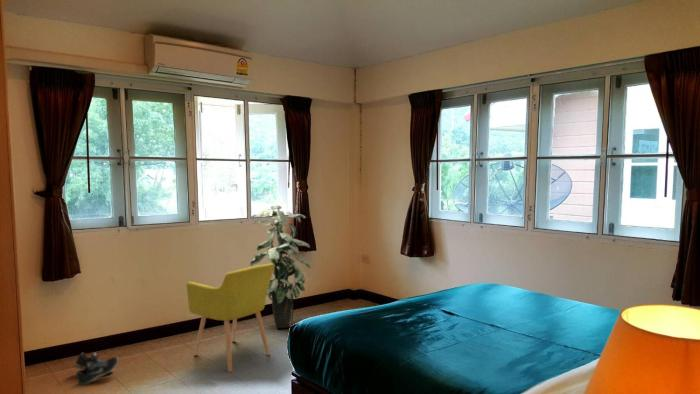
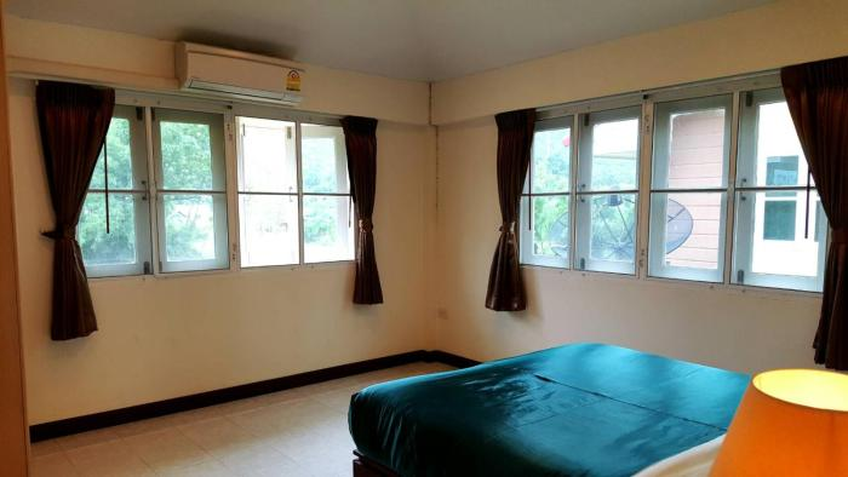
- chair (233, 309)
- shoe (95, 365)
- indoor plant (278, 265)
